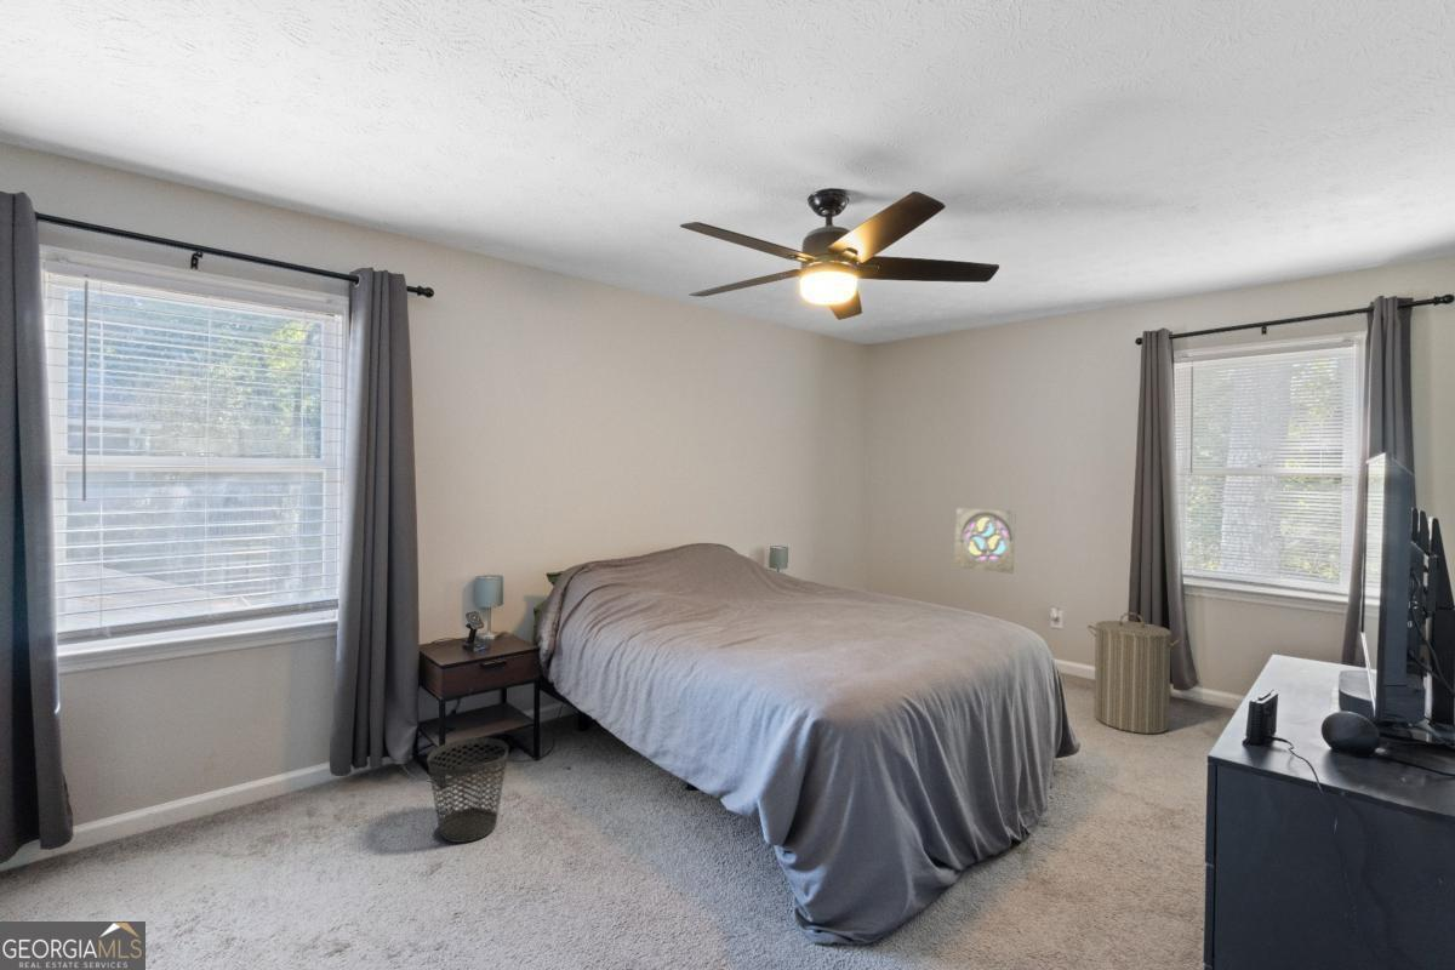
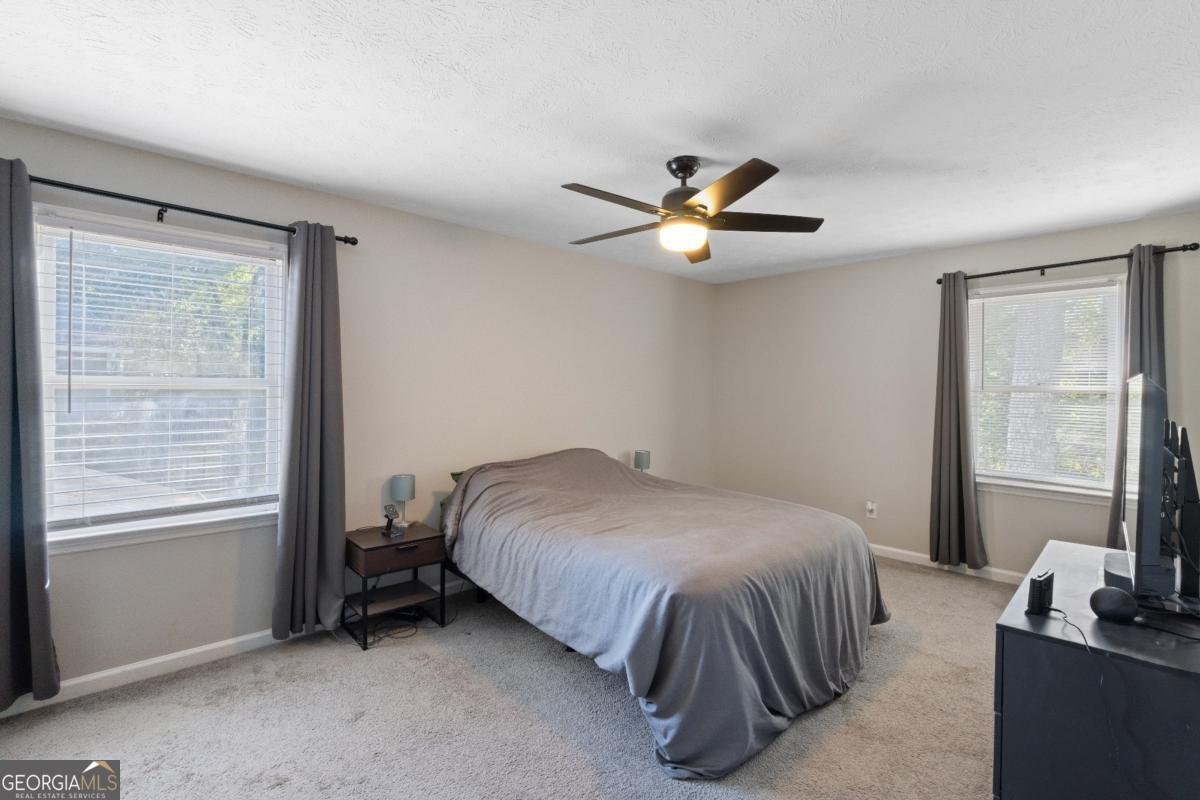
- laundry hamper (1131, 667)
- wall ornament (983, 540)
- wastebasket (468, 789)
